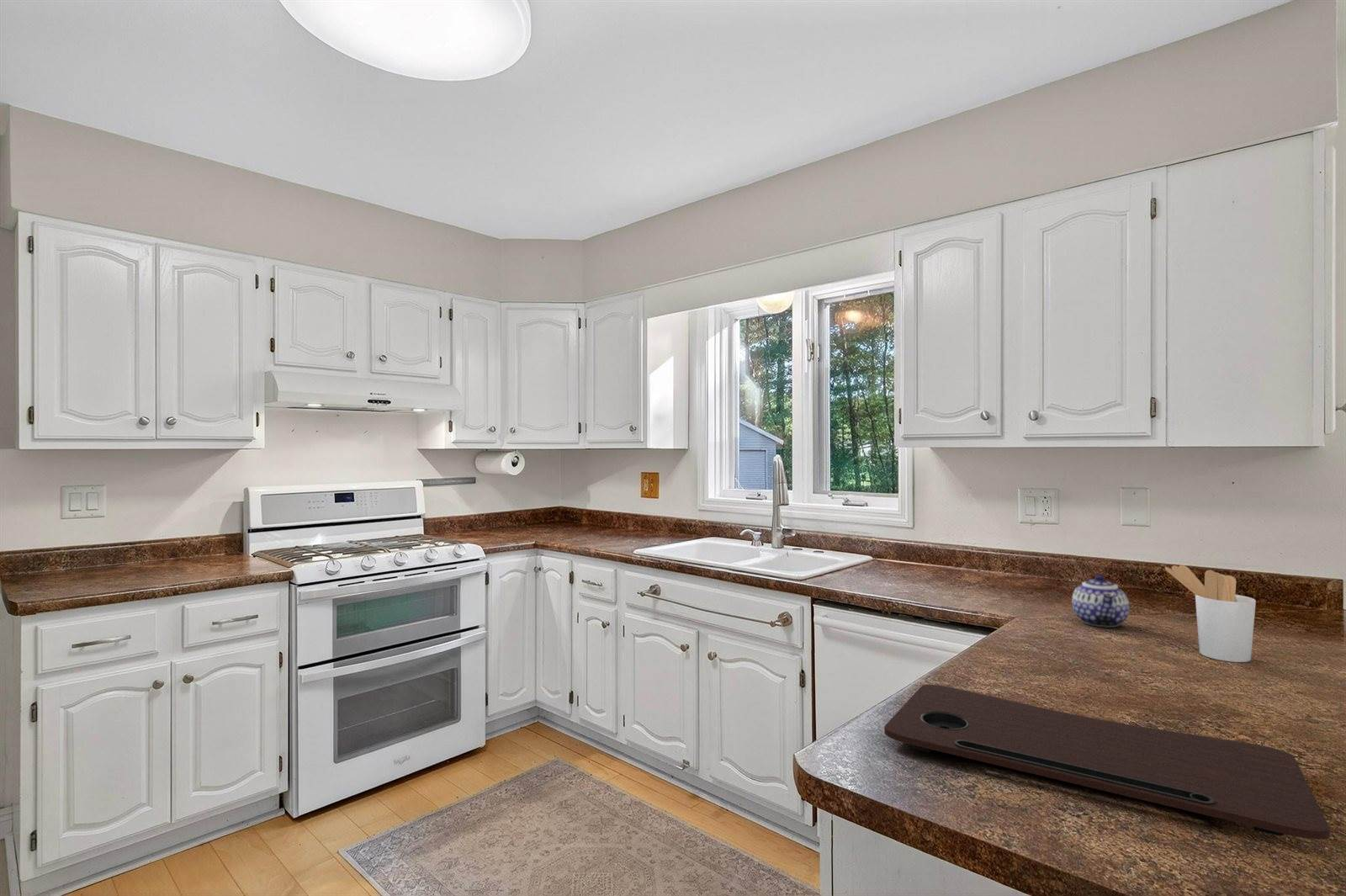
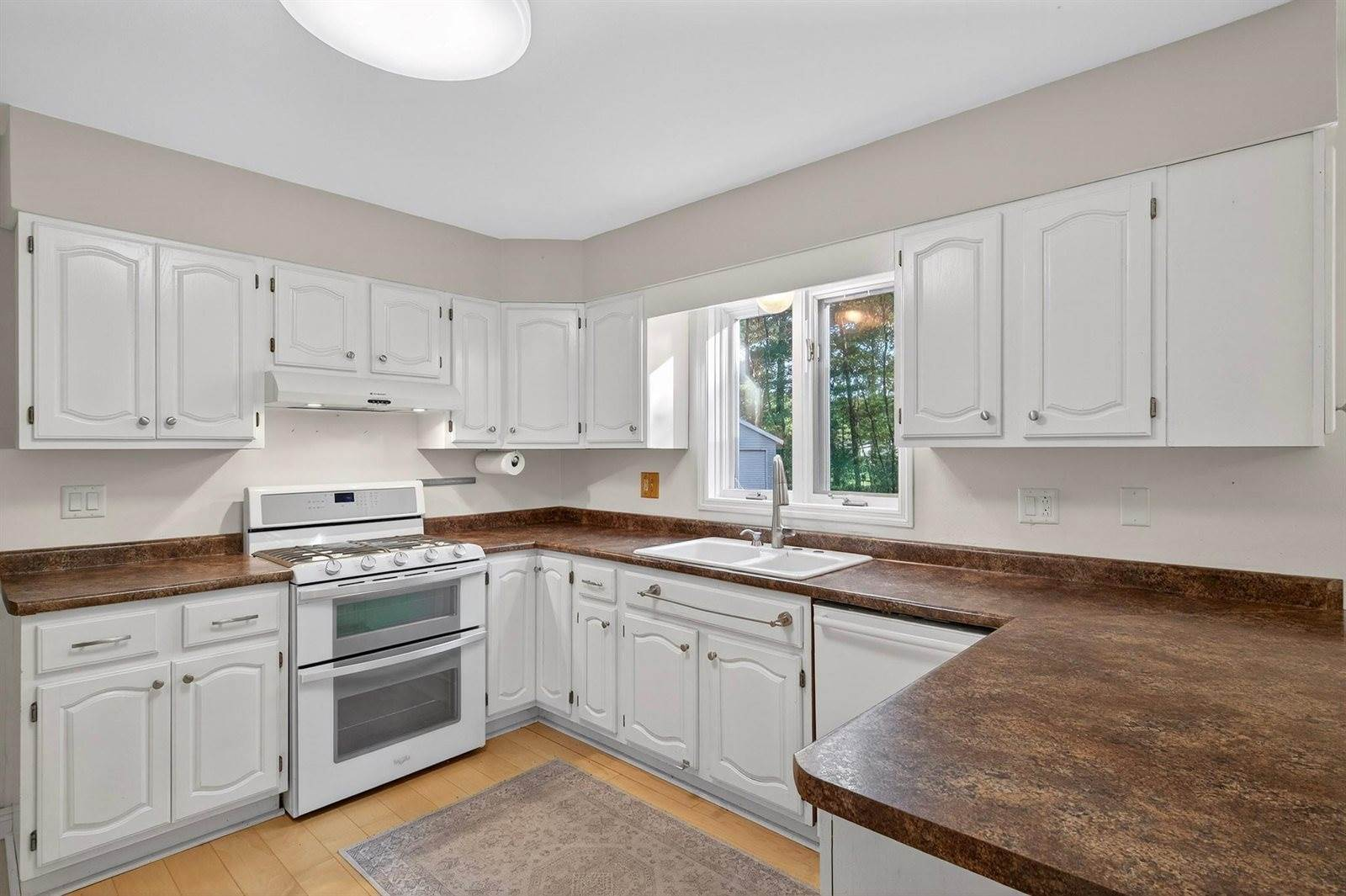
- utensil holder (1209, 609)
- teapot (1100, 599)
- cutting board (1078, 749)
